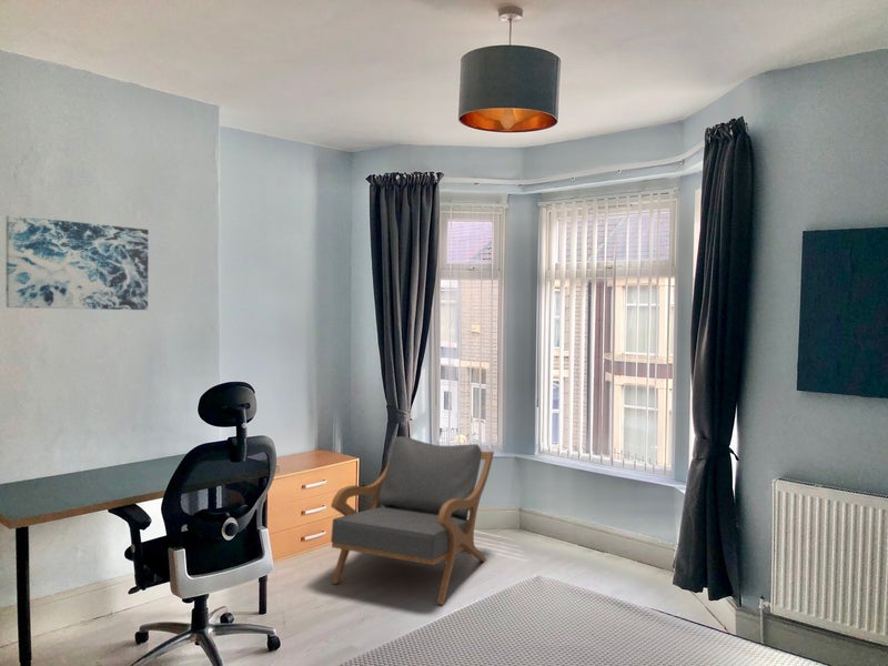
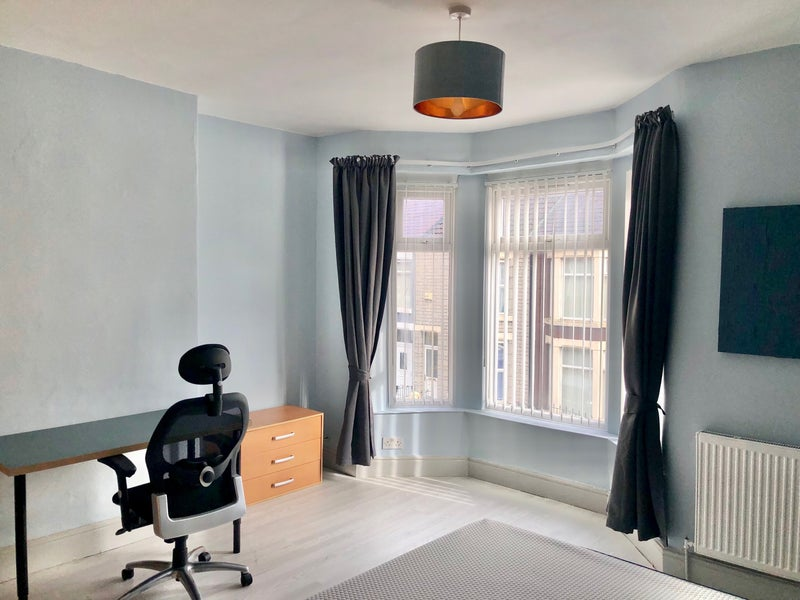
- wall art (81, 265)
- armchair (415, 508)
